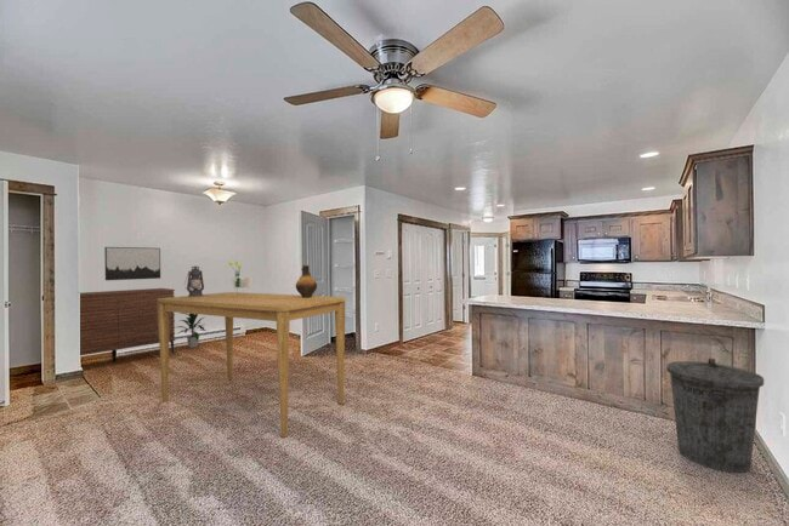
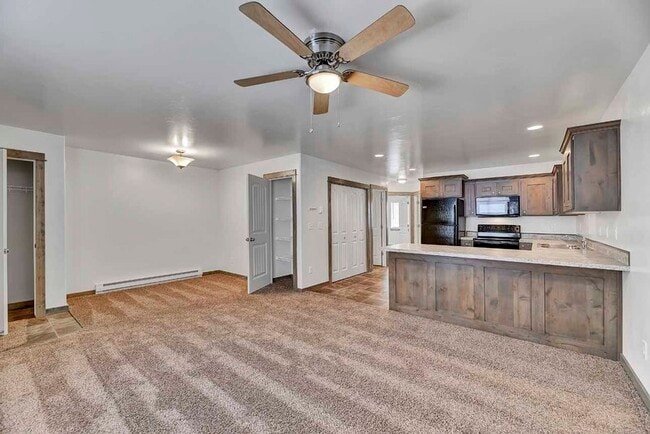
- sideboard (113, 326)
- wall art (134, 263)
- dining table (232, 350)
- bouquet (239, 276)
- trash can (711, 407)
- ceramic jug (306, 280)
- indoor plant (192, 327)
- lantern (194, 280)
